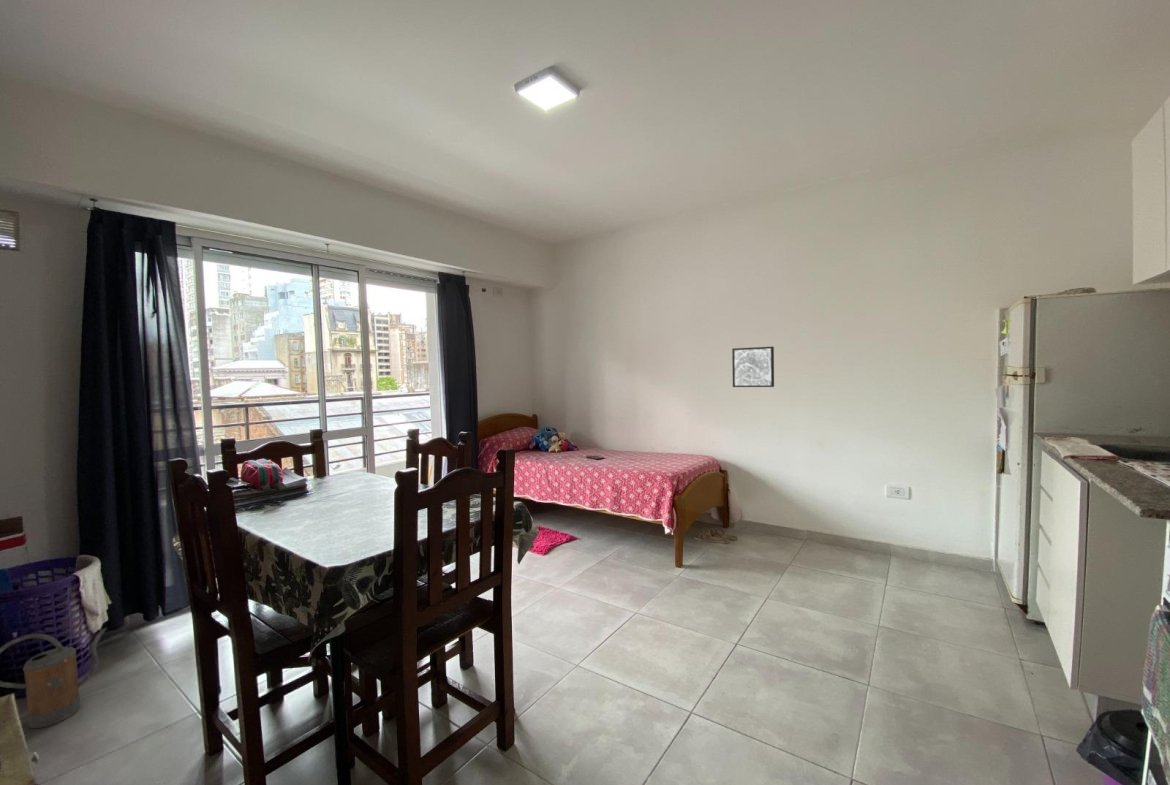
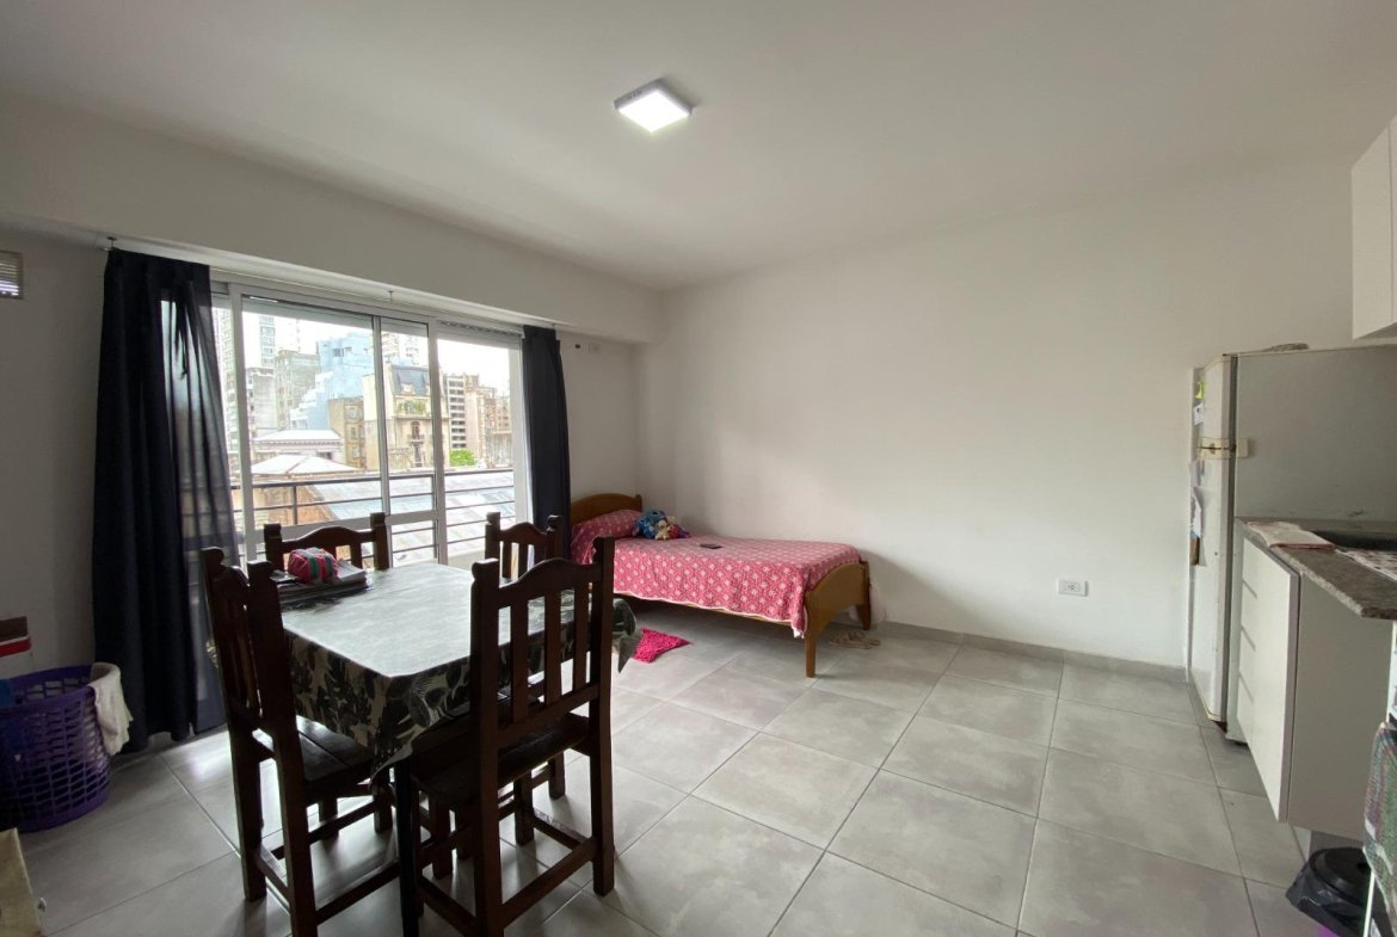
- wall art (752, 367)
- watering can (52, 671)
